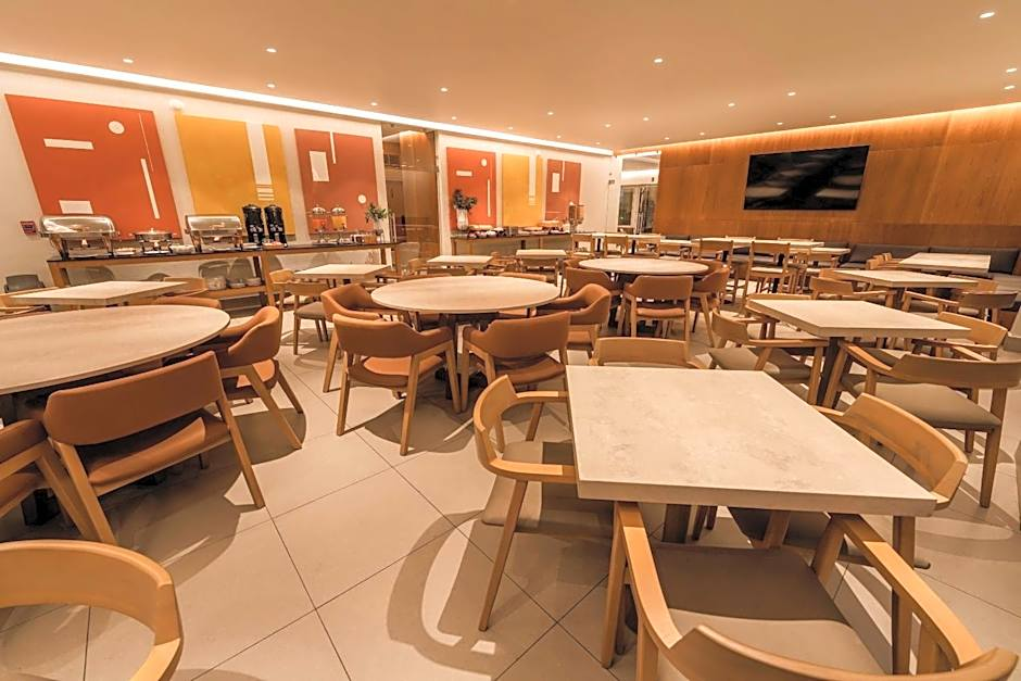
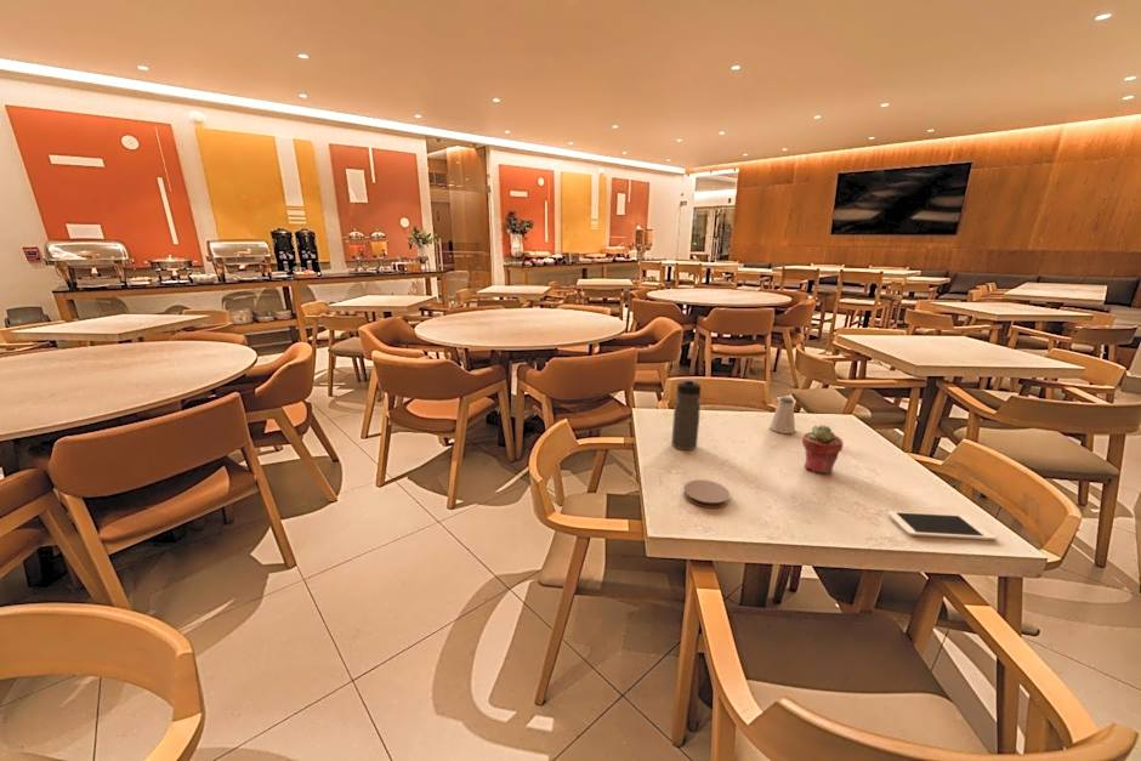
+ saltshaker (784, 414)
+ coaster (705, 493)
+ water bottle (686, 413)
+ cell phone (938, 524)
+ potted succulent (821, 447)
